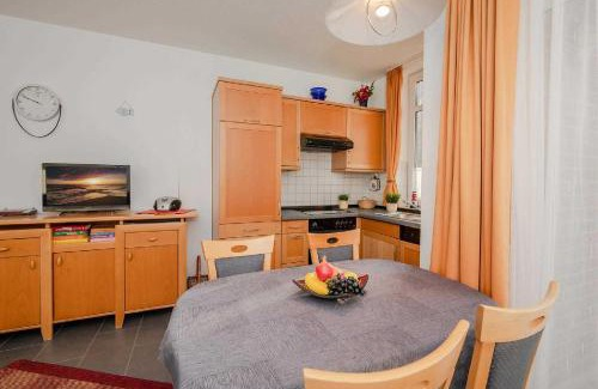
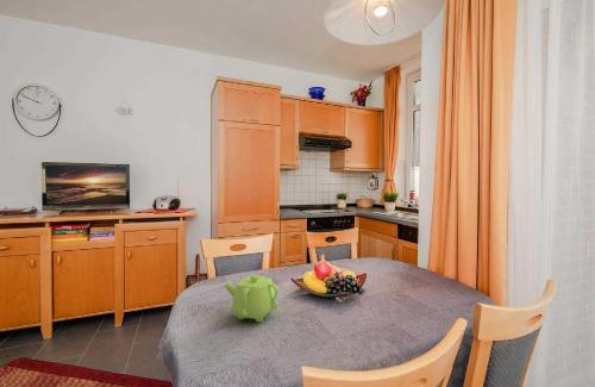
+ coffeepot (250, 294)
